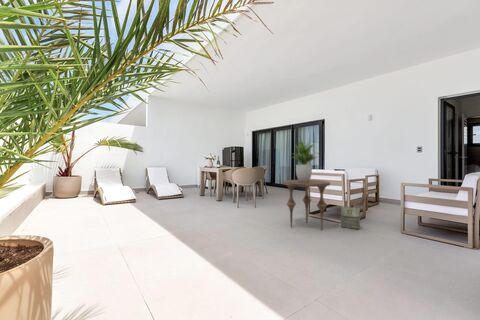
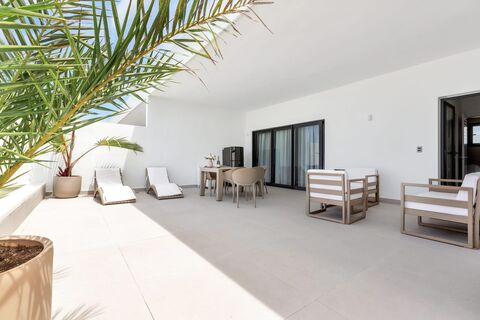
- potted plant (304, 159)
- side table (306, 204)
- bag (350, 216)
